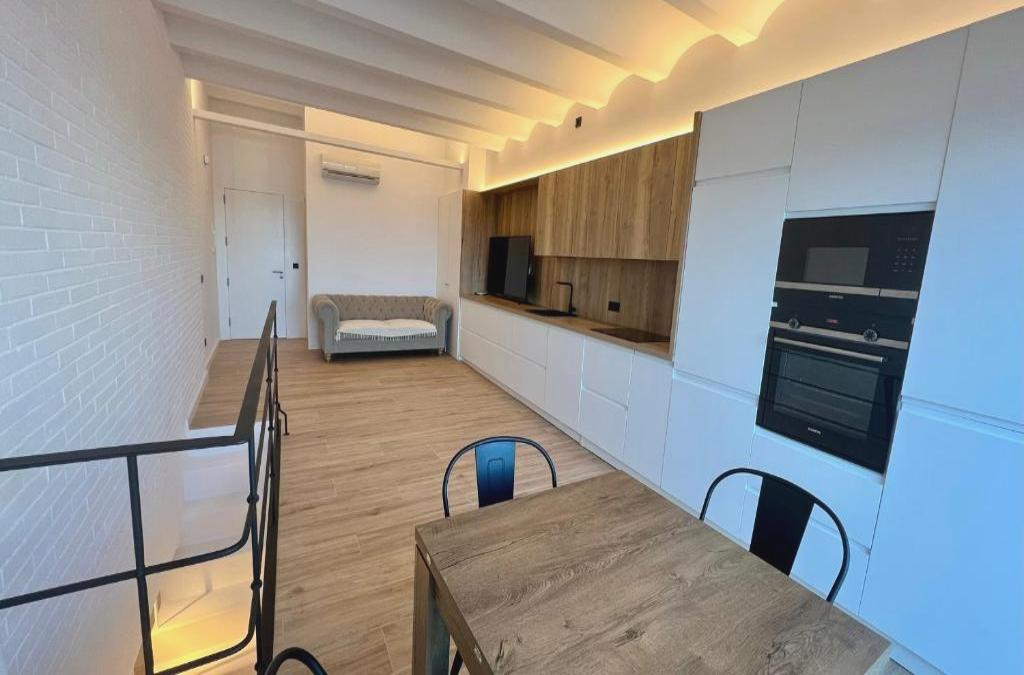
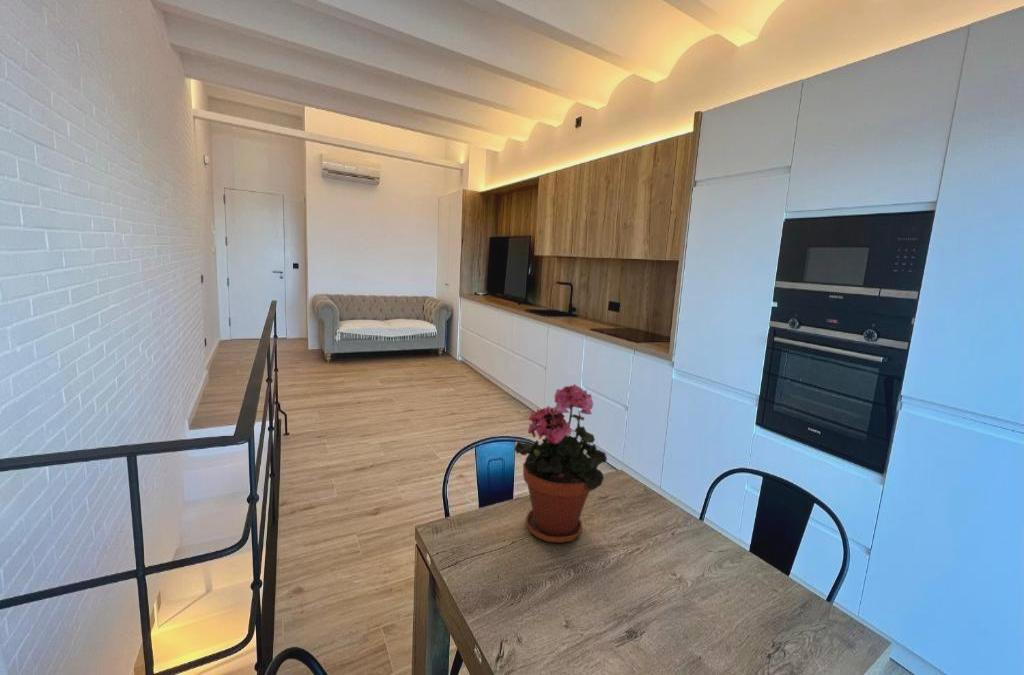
+ potted plant (560, 457)
